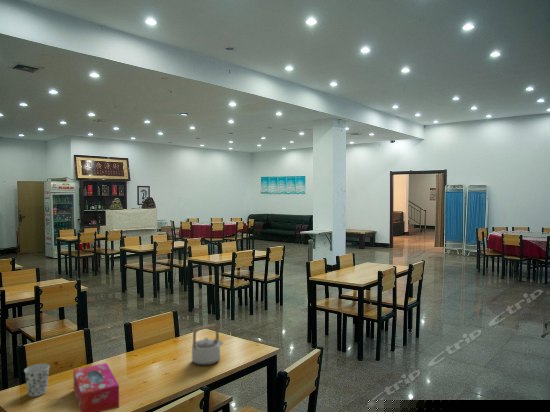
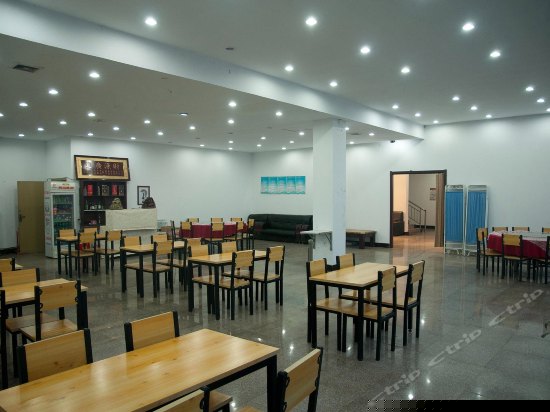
- tissue box (95, 387)
- teapot (208, 342)
- cup (37, 380)
